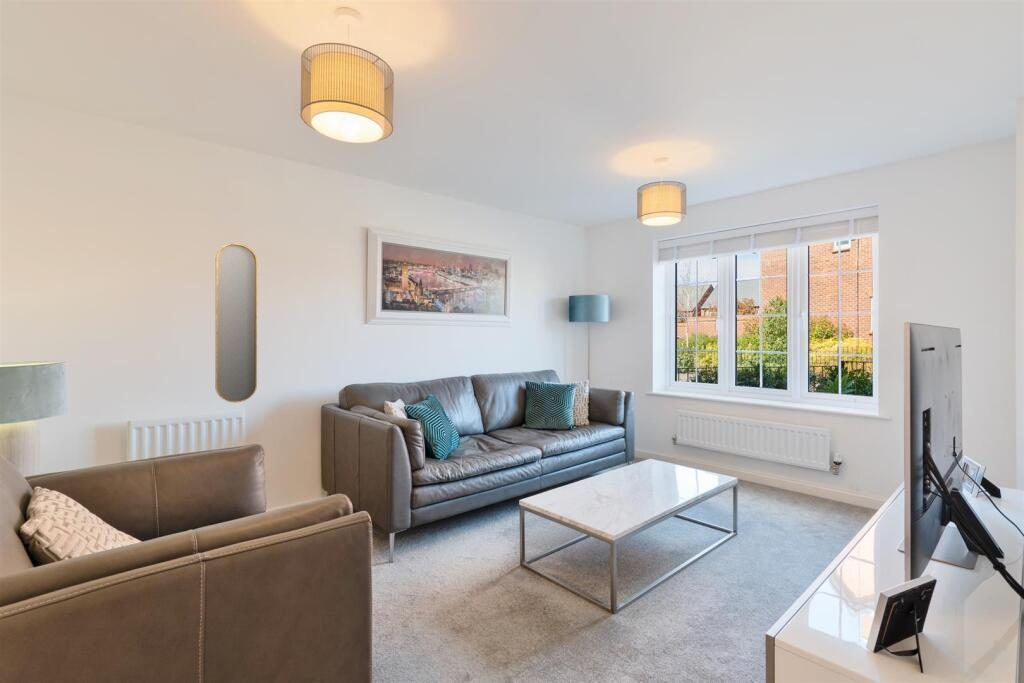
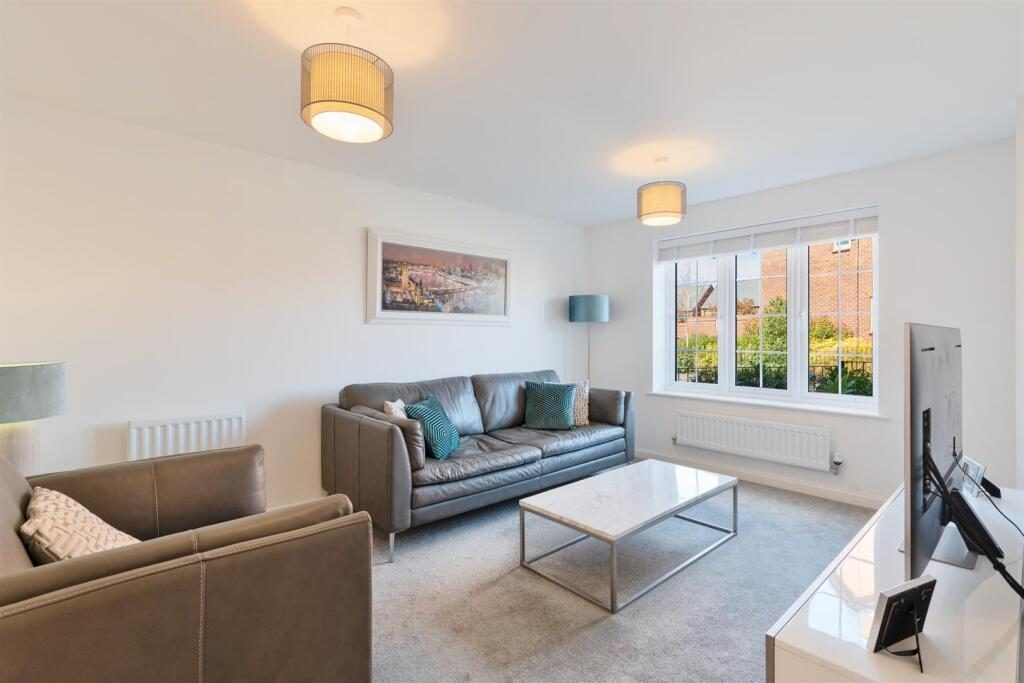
- home mirror (236, 323)
